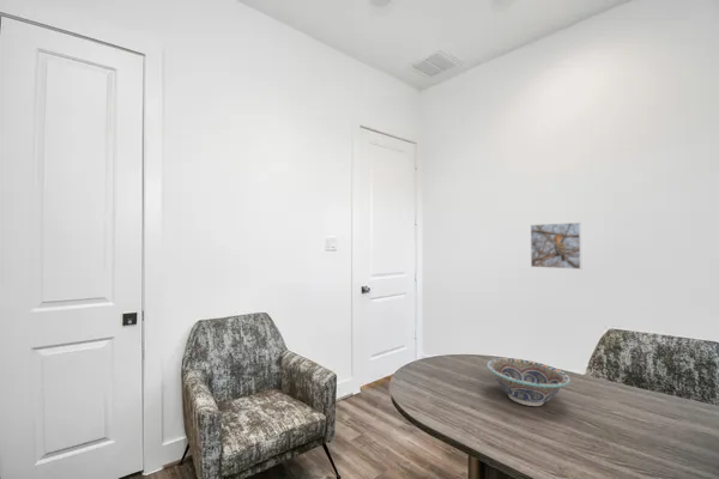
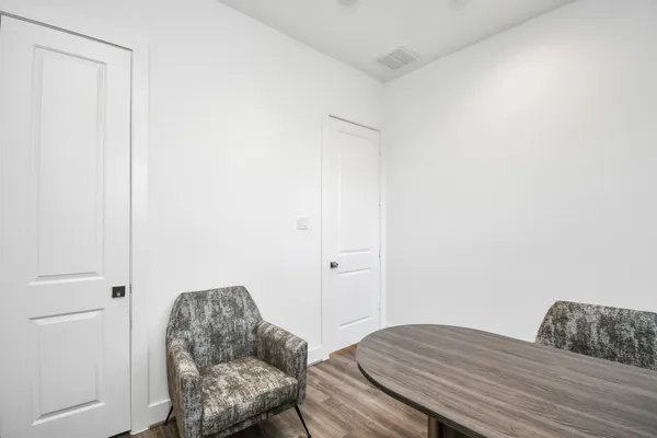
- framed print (555, 245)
- decorative bowl (526, 383)
